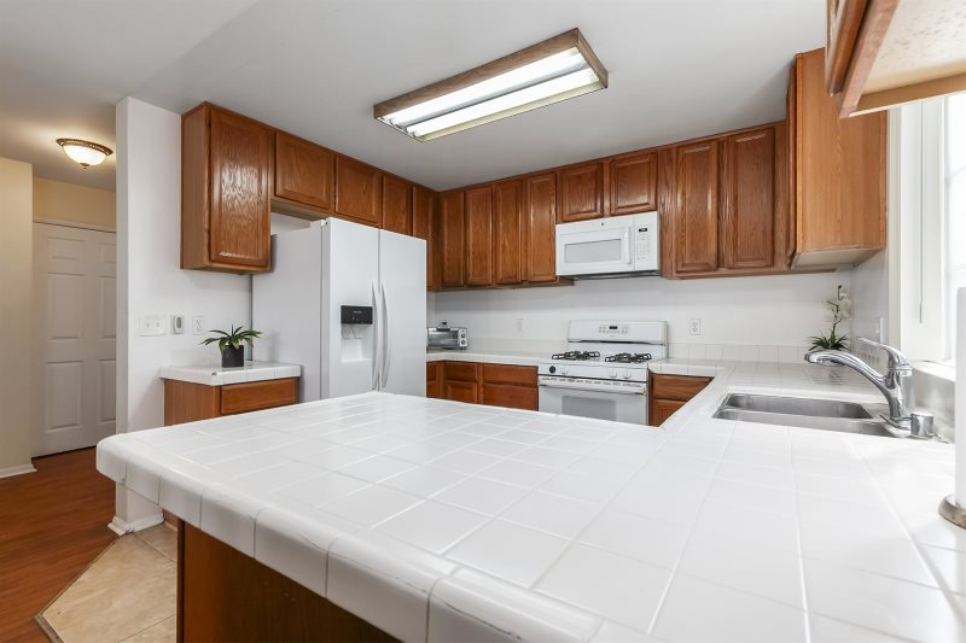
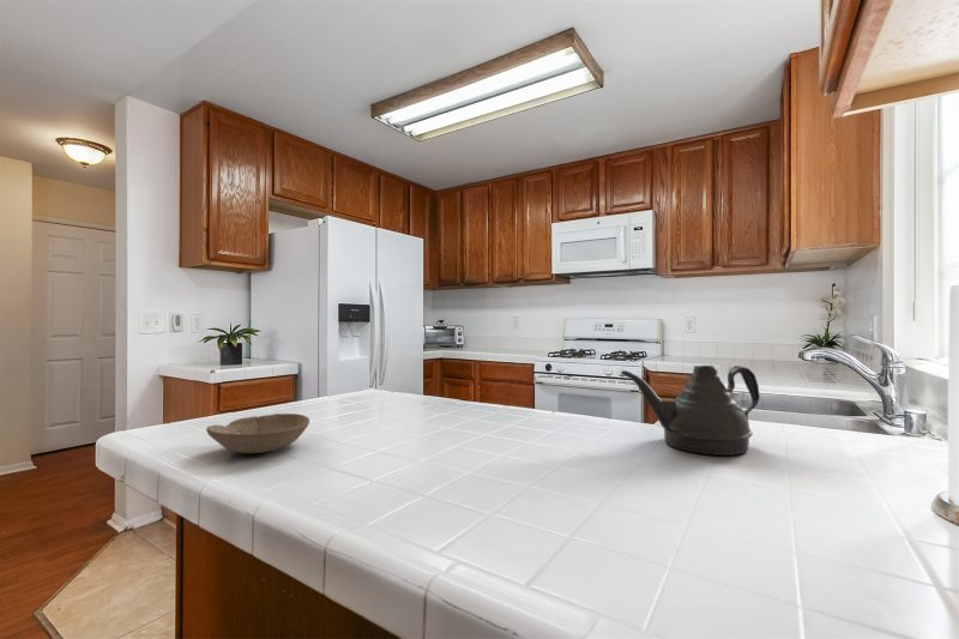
+ teapot (687, 404)
+ bowl (259, 435)
